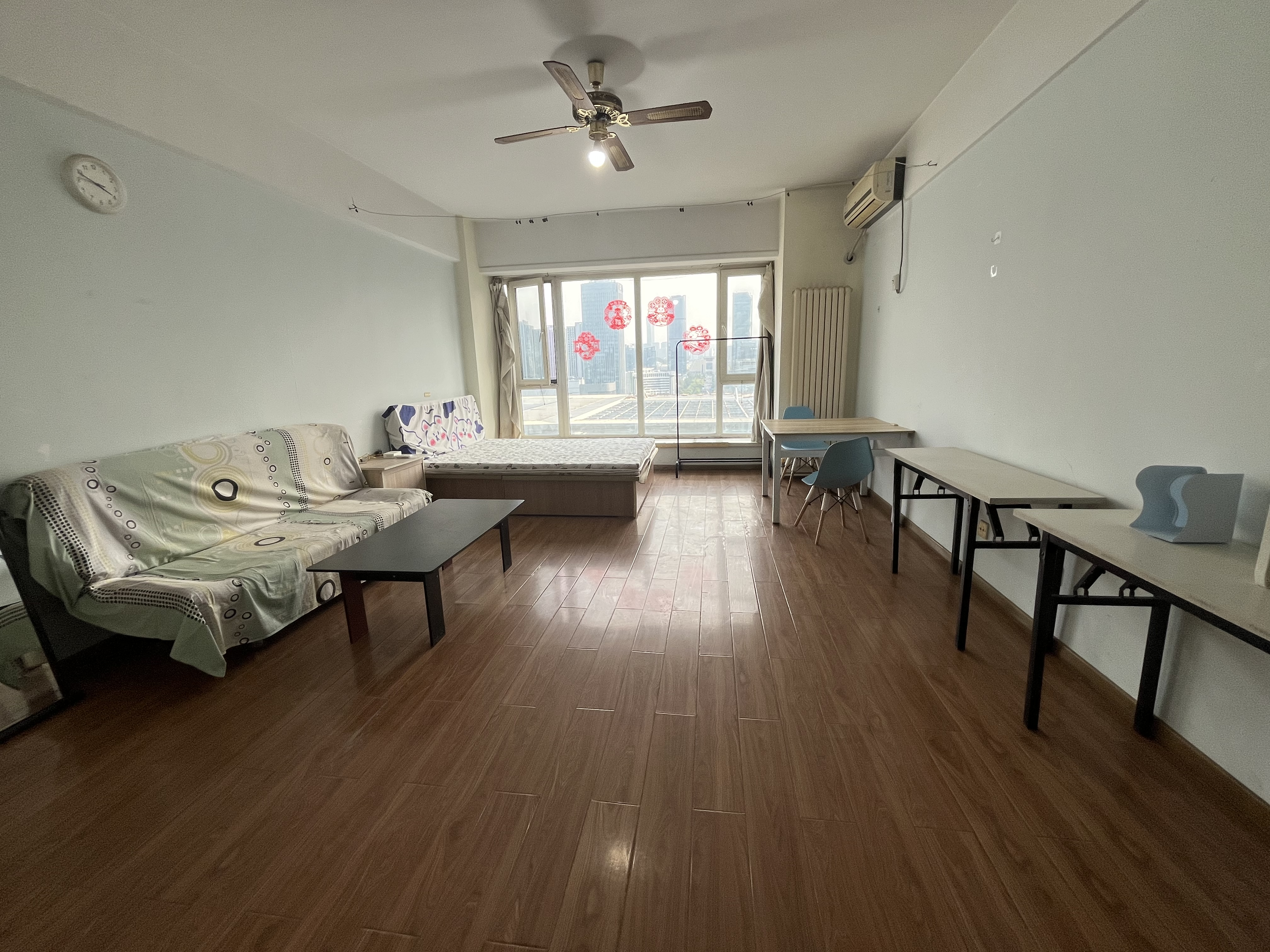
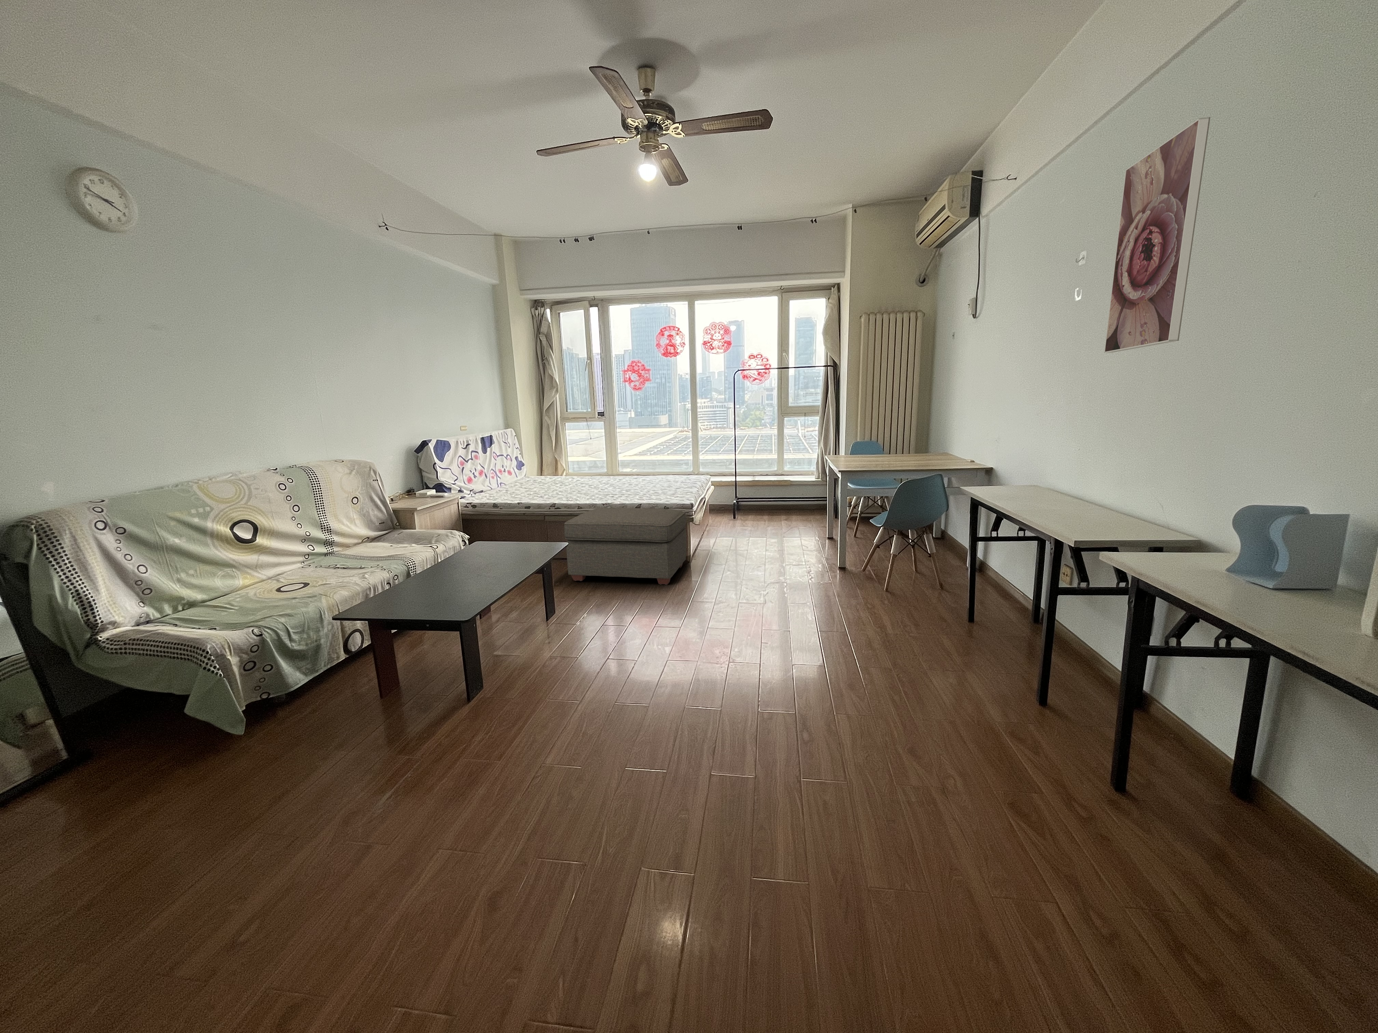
+ ottoman (628, 543)
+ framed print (1150, 250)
